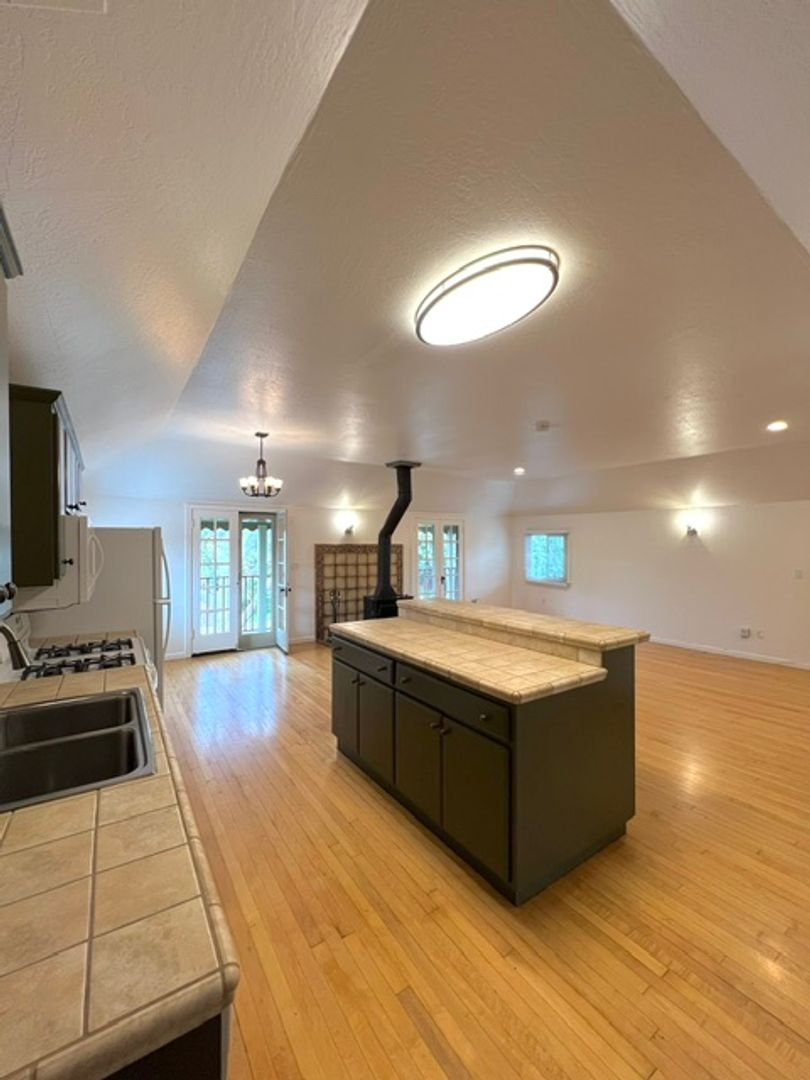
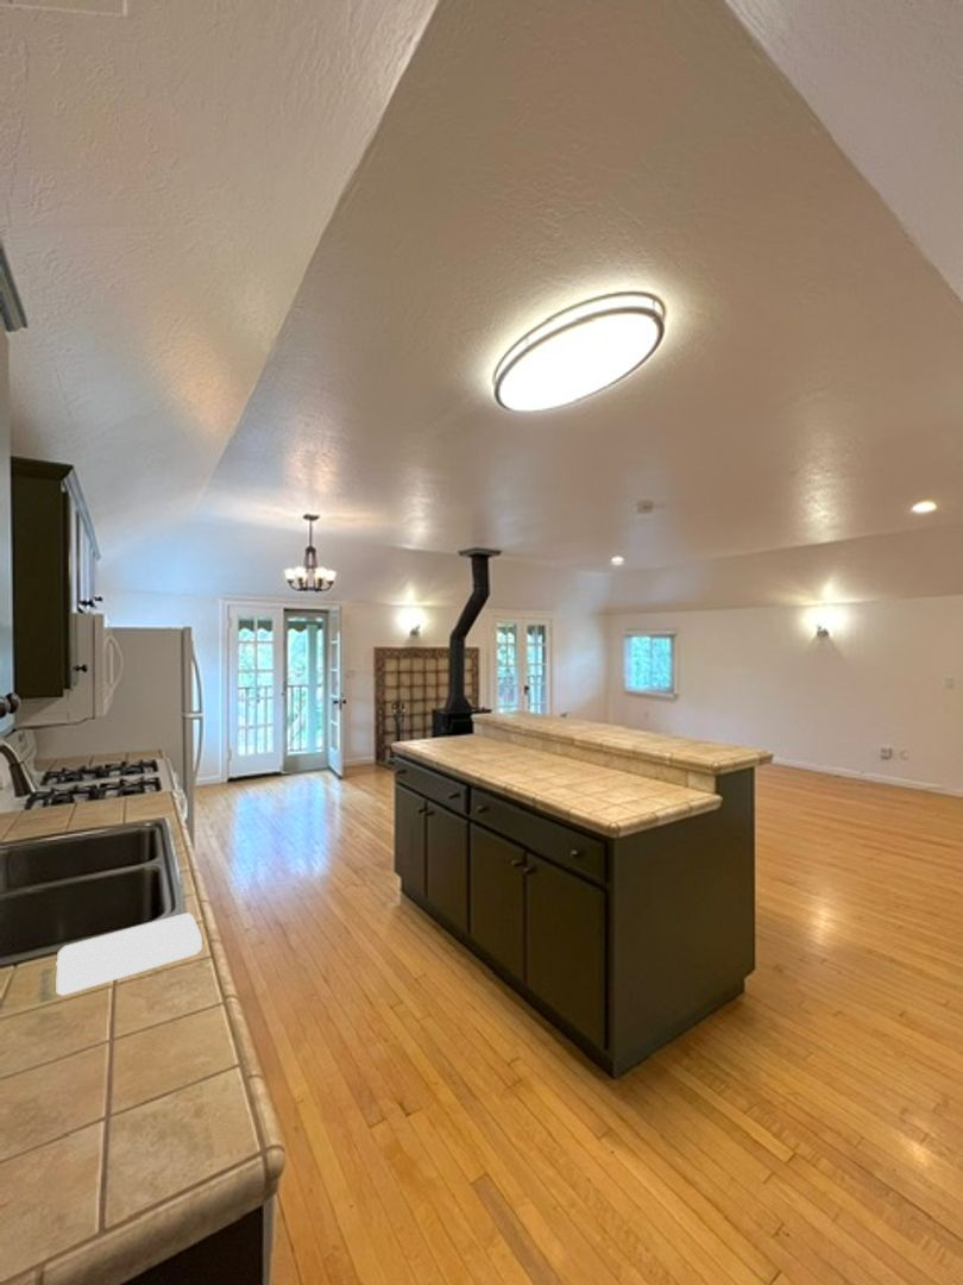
+ wireless charger (131, 949)
